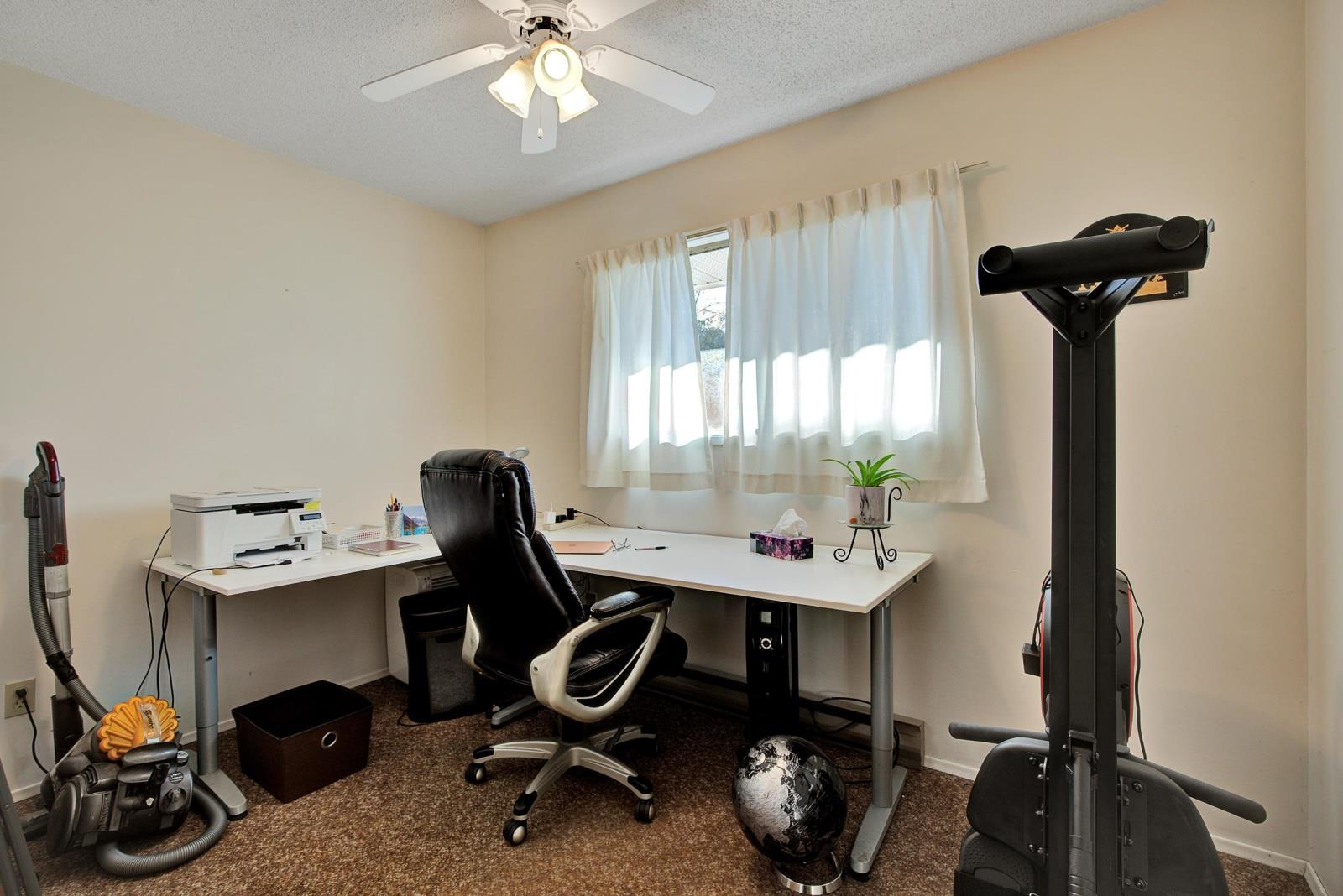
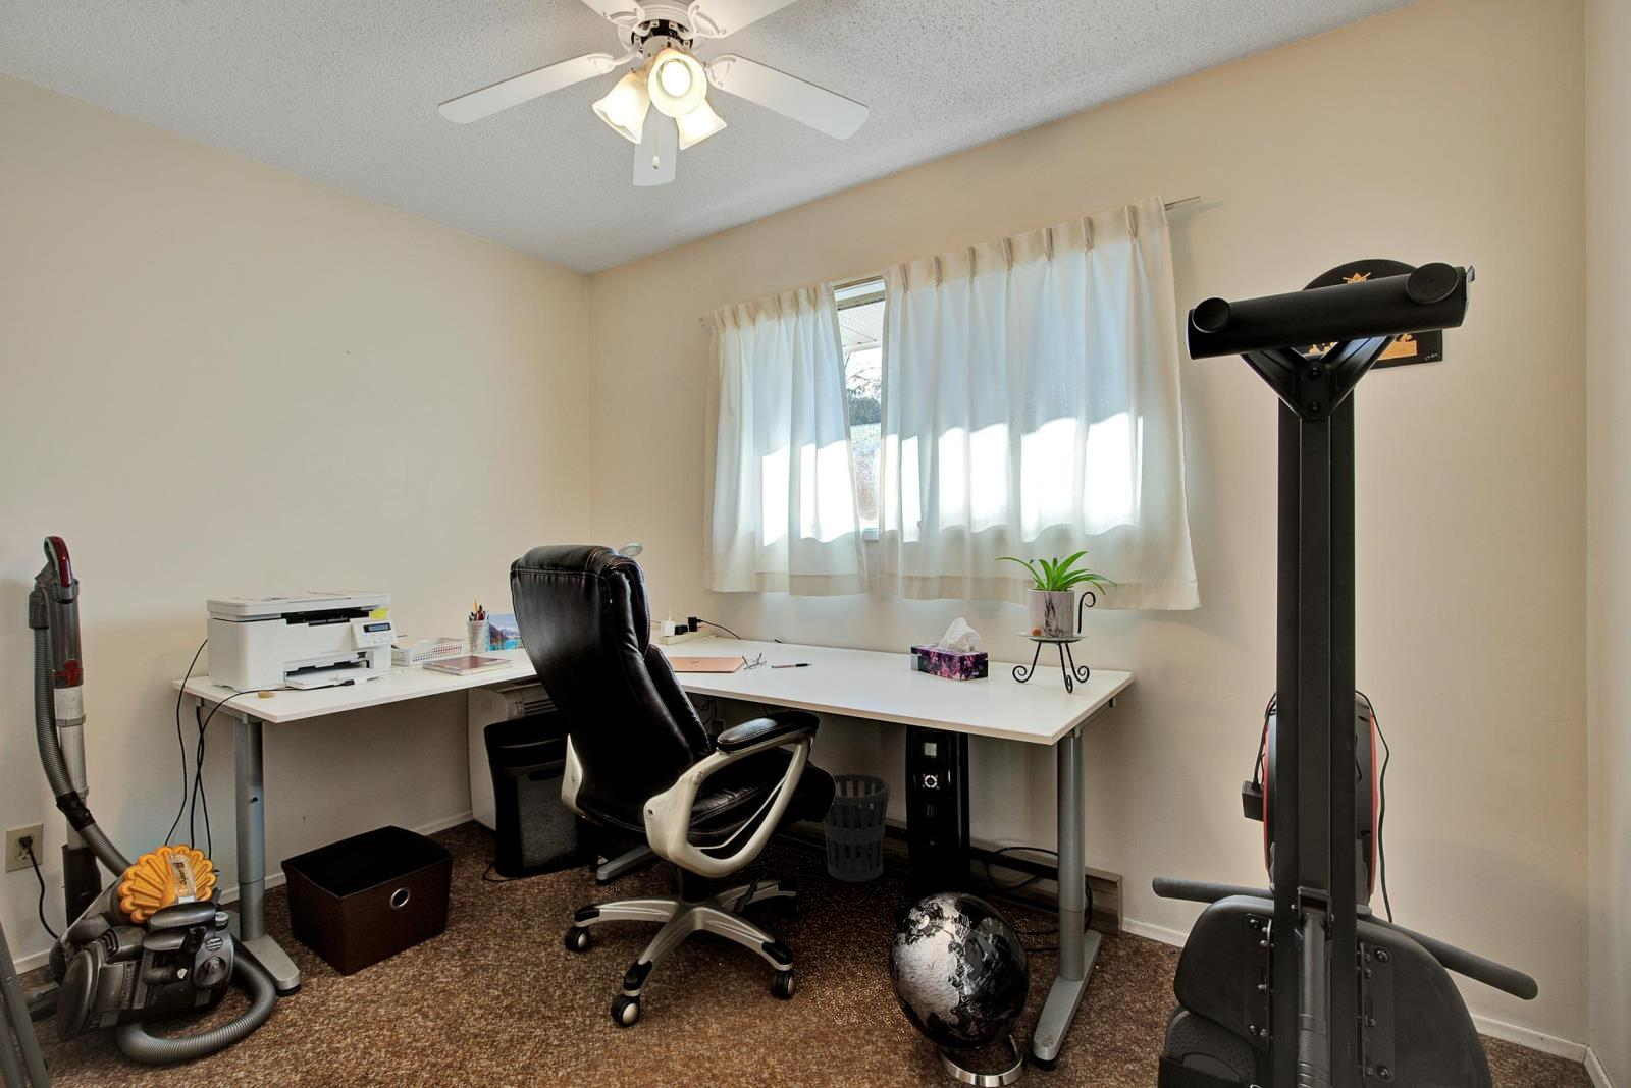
+ wastebasket (854, 826)
